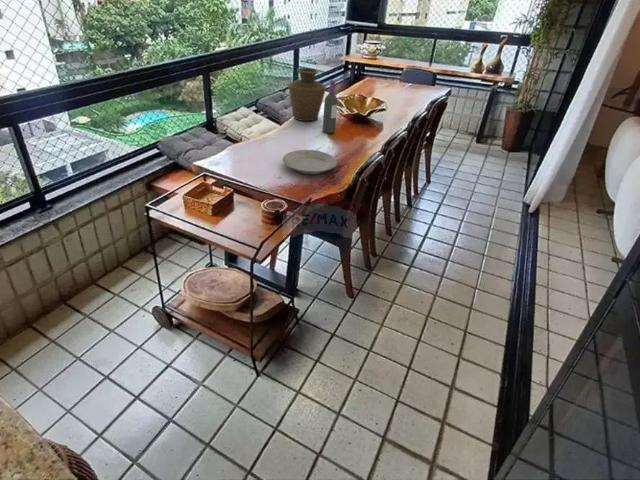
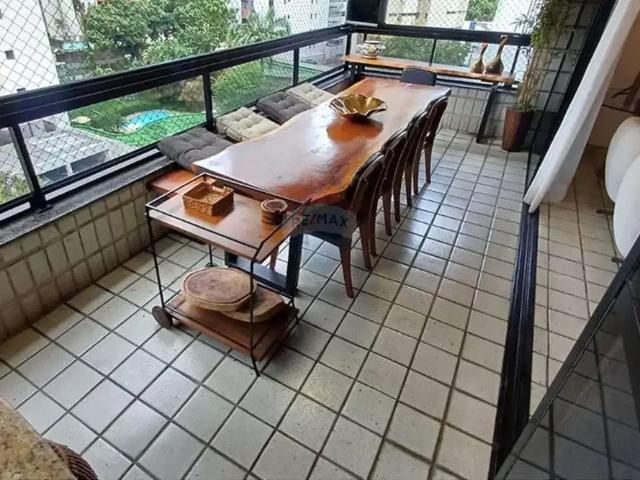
- vase (306, 94)
- wine bottle (330, 106)
- plate (309, 163)
